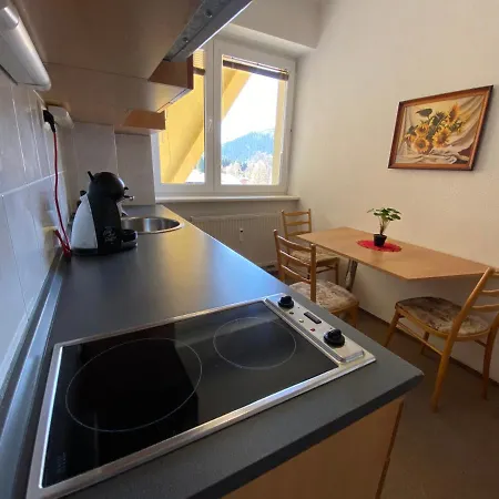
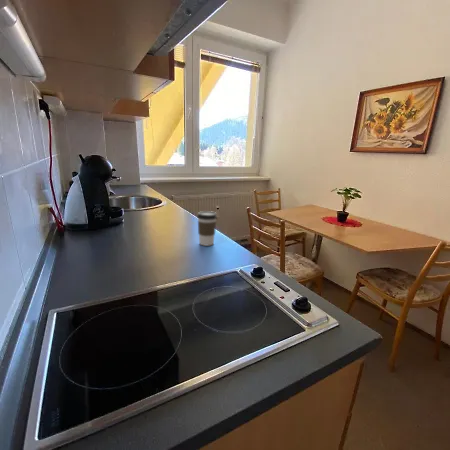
+ coffee cup (206, 228)
